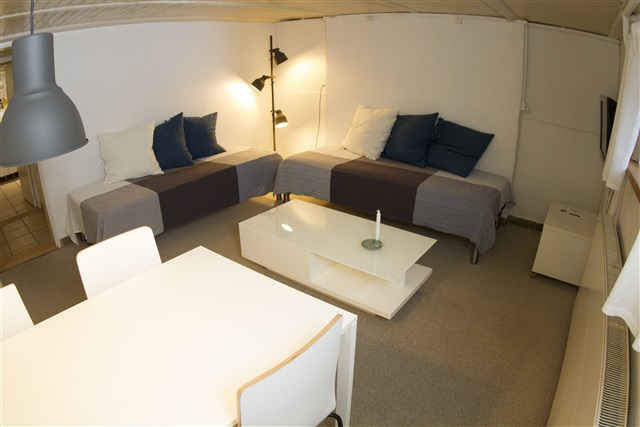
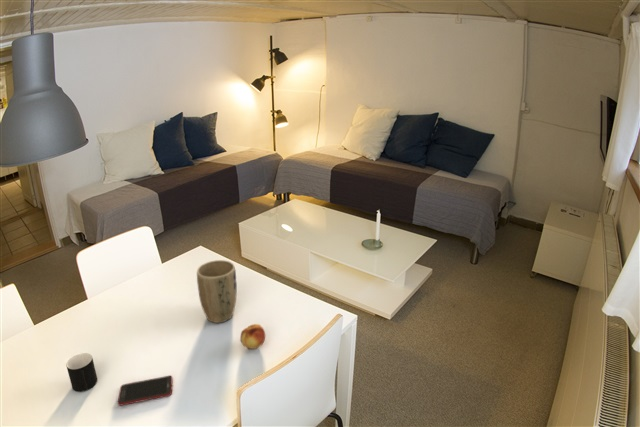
+ plant pot (218, 292)
+ cup (82, 375)
+ fruit (252, 336)
+ cell phone (146, 390)
